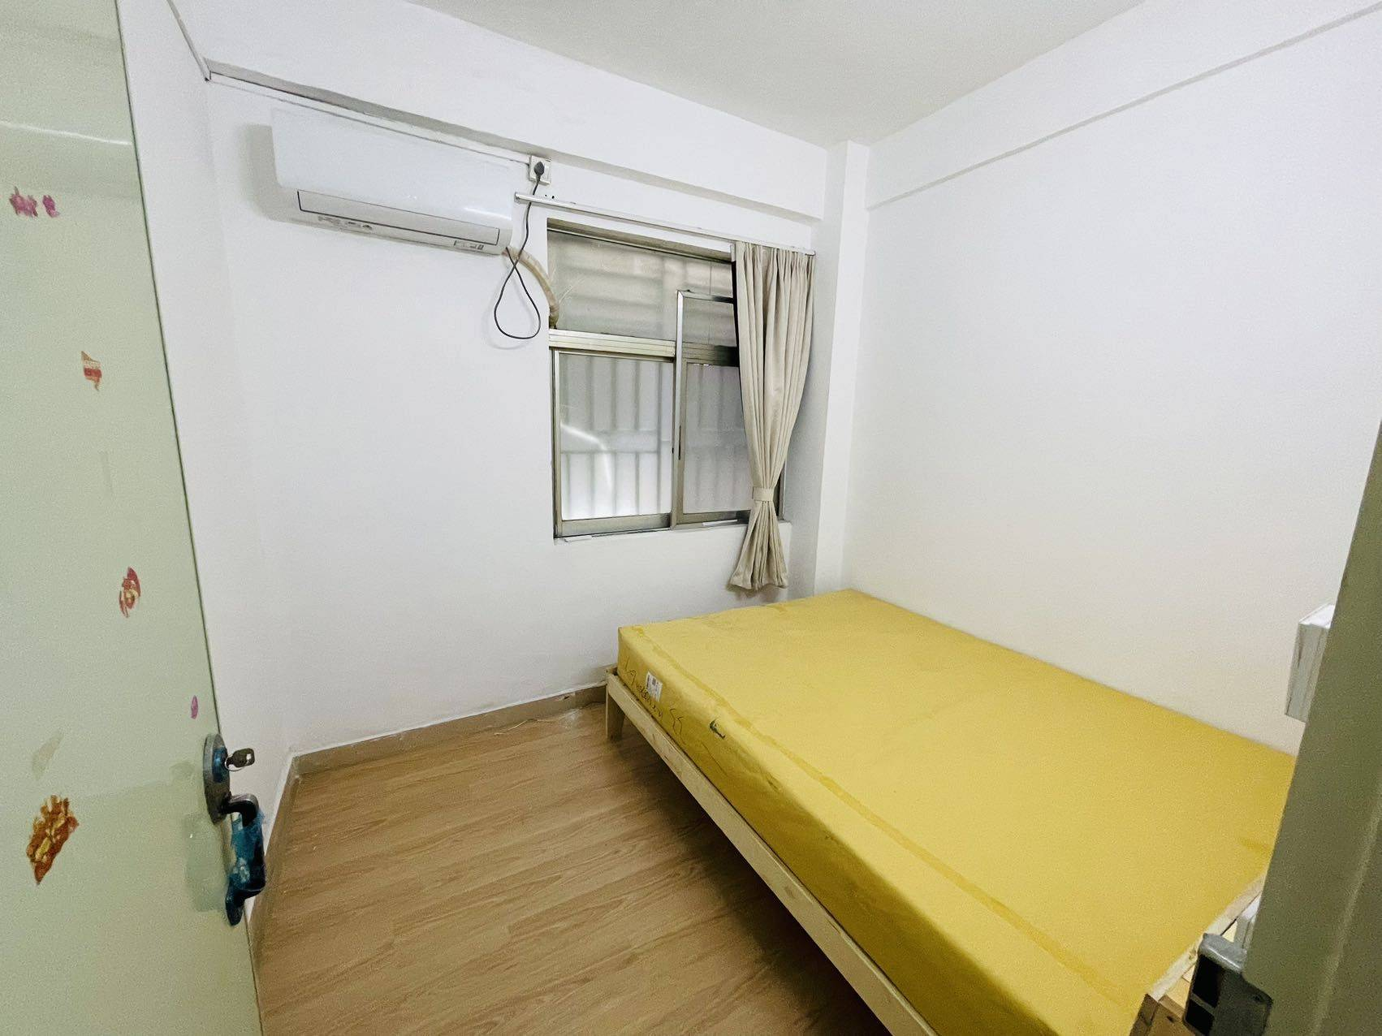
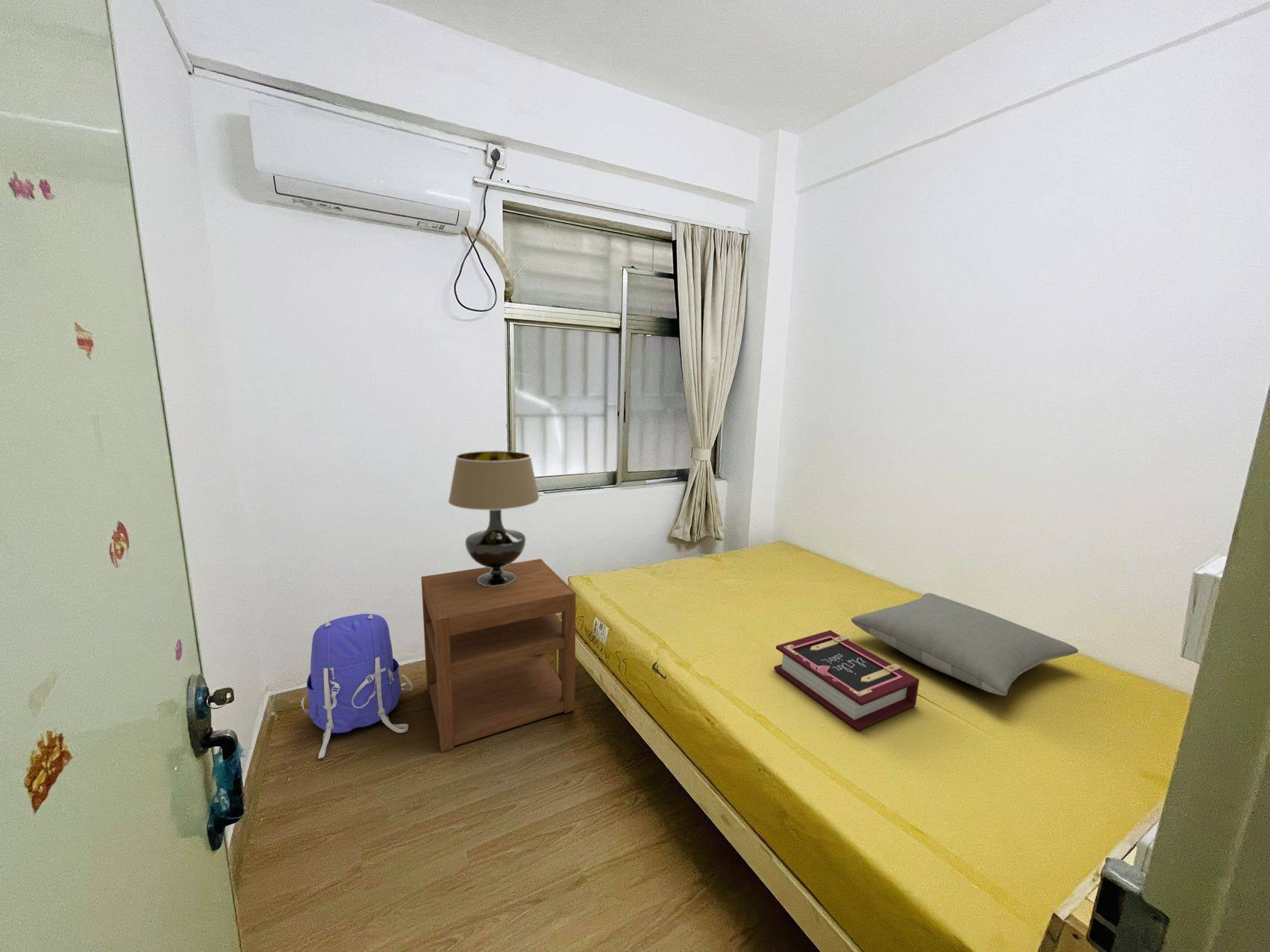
+ table lamp (495, 518)
+ nightstand (498, 643)
+ book (843, 672)
+ backpack (357, 671)
+ pillow (958, 634)
